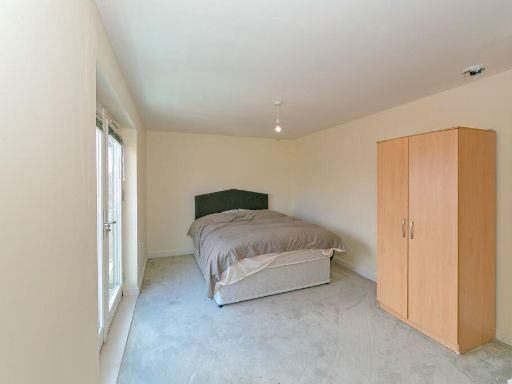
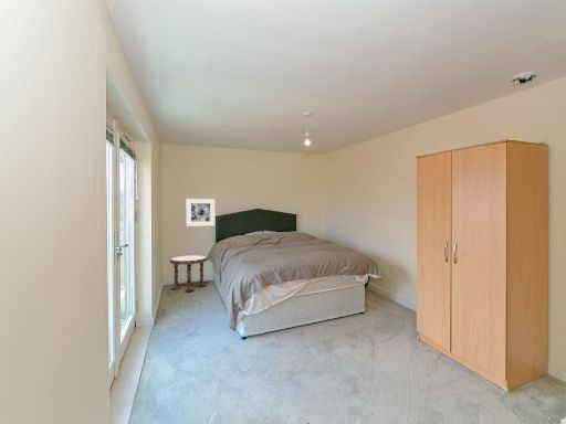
+ side table (189, 272)
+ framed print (200, 212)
